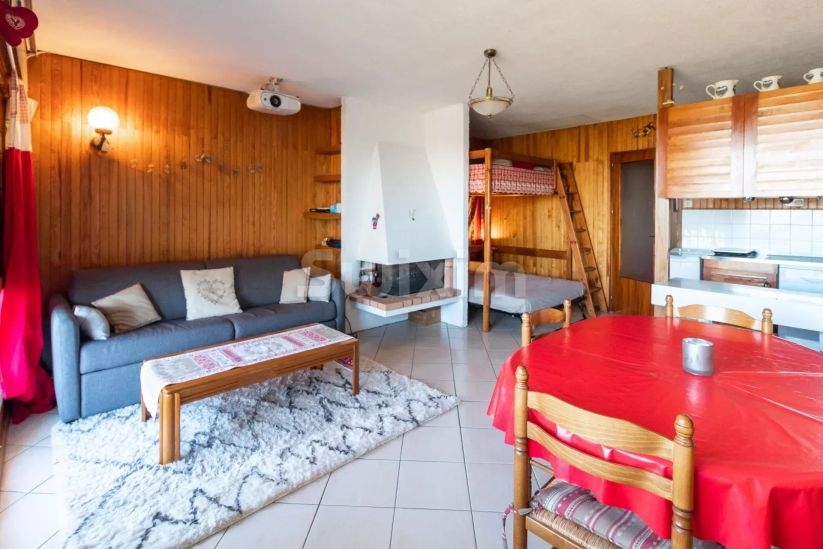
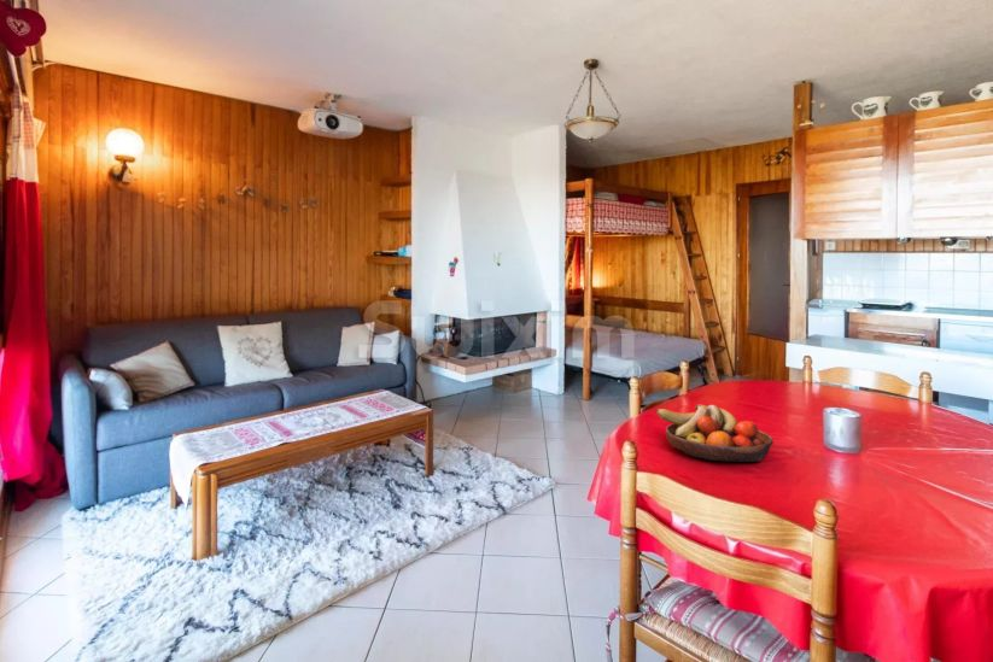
+ fruit bowl (715, 429)
